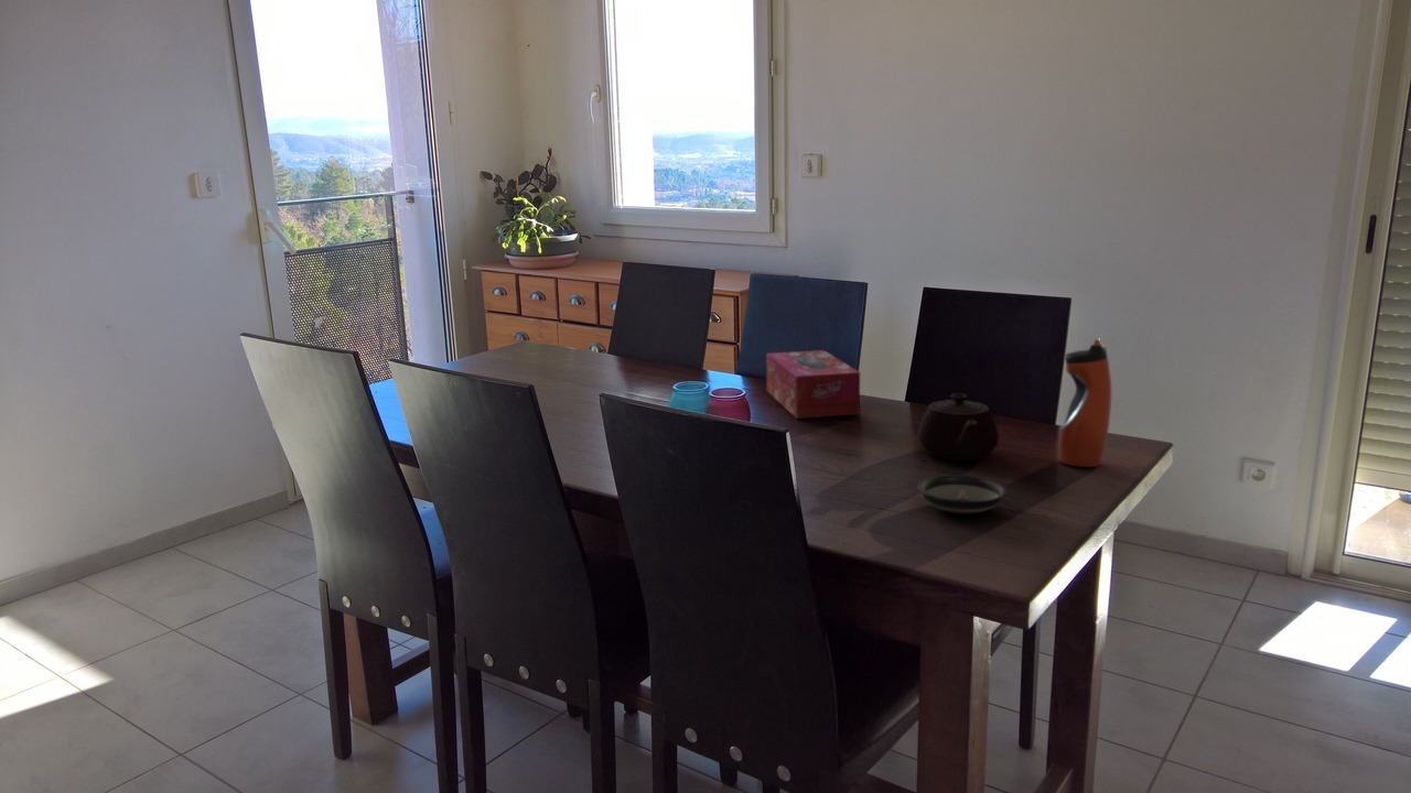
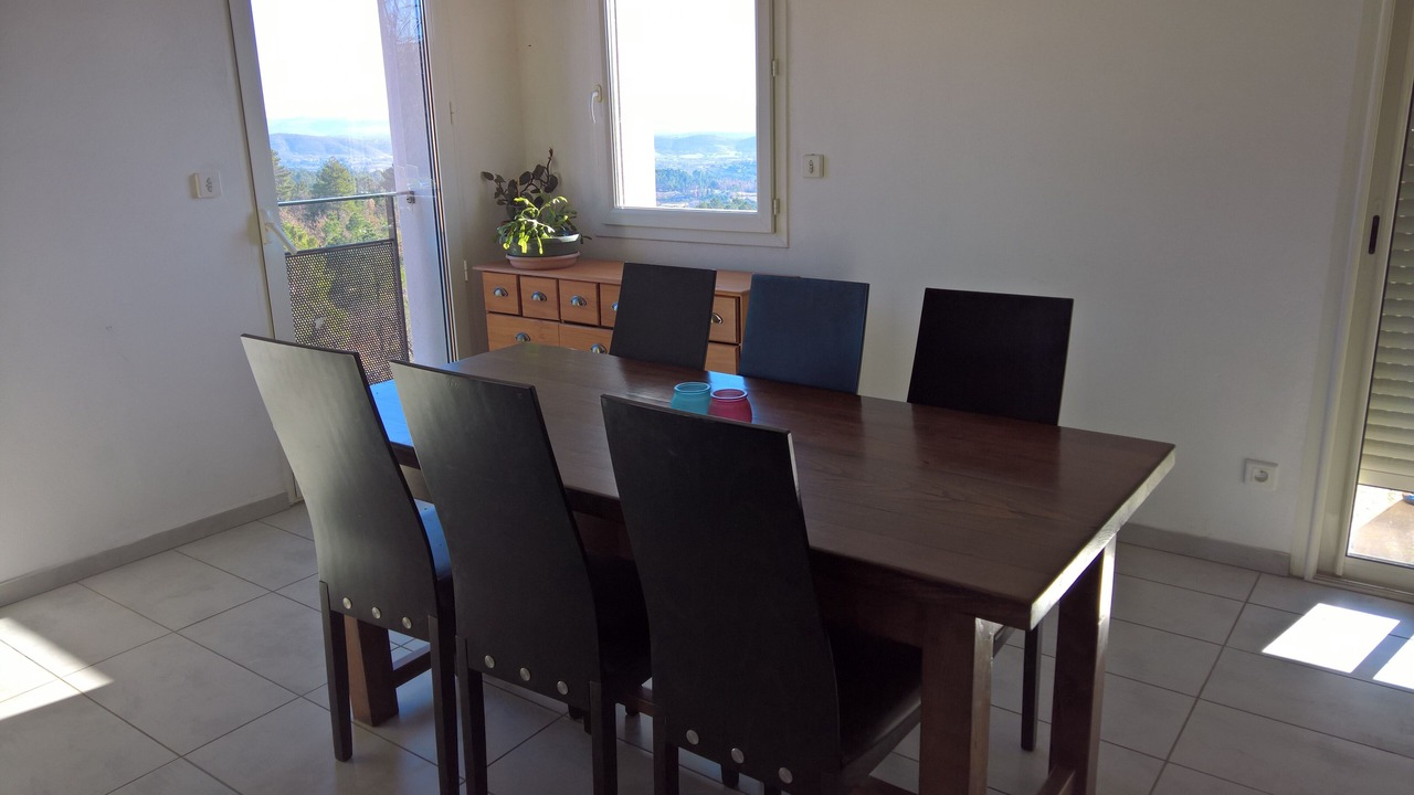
- teapot (958, 425)
- saucer (960, 497)
- tissue box (810, 382)
- water bottle (1086, 401)
